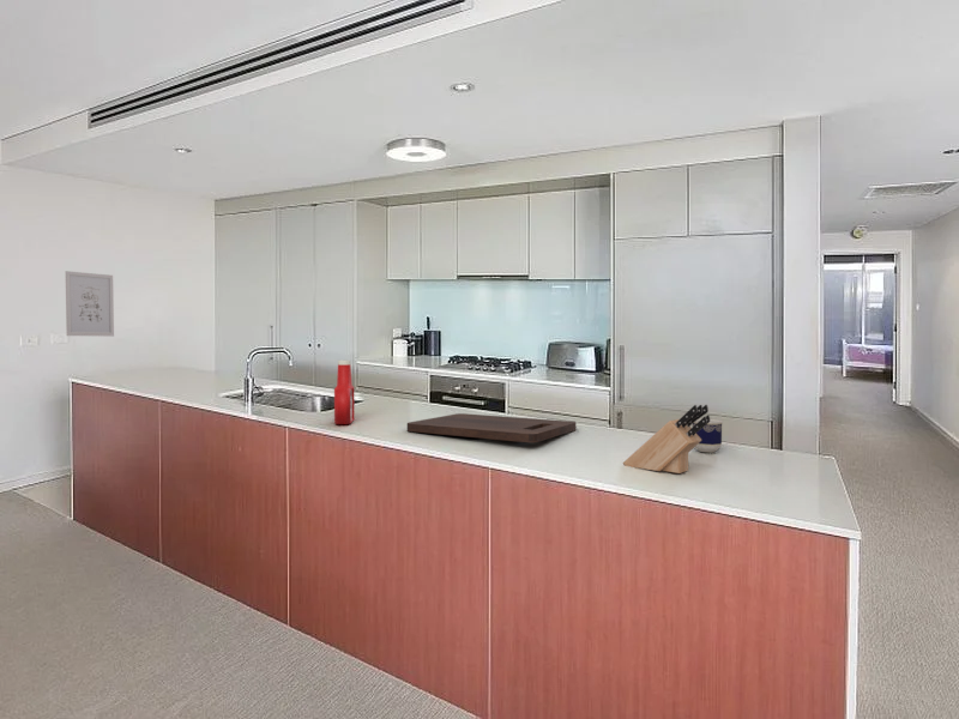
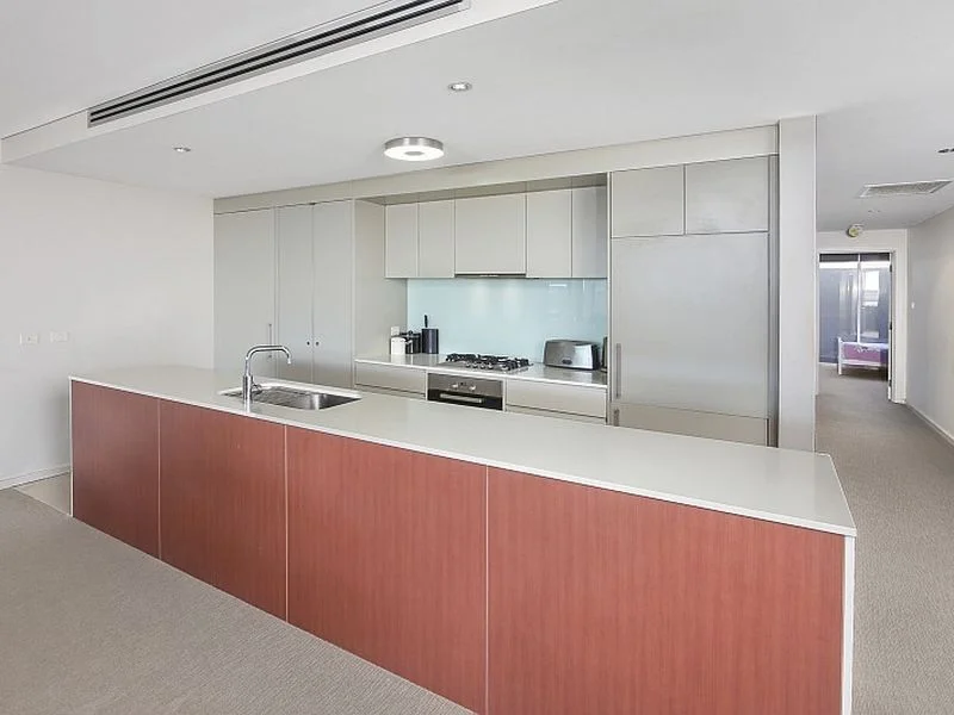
- cup (707, 435)
- knife block (667, 435)
- soap bottle (344, 391)
- wall art (90, 304)
- cutting board (491, 425)
